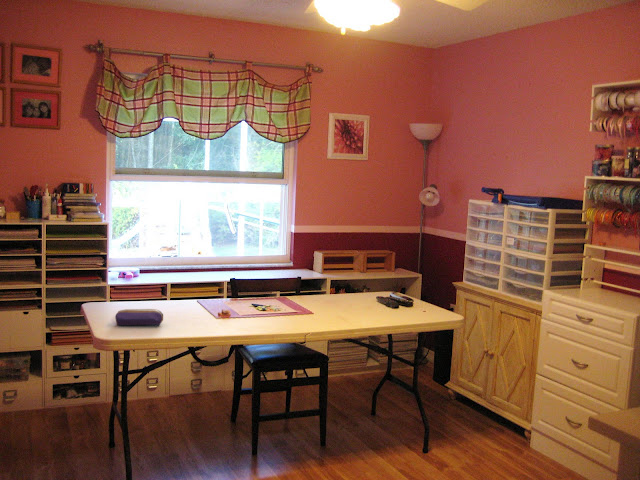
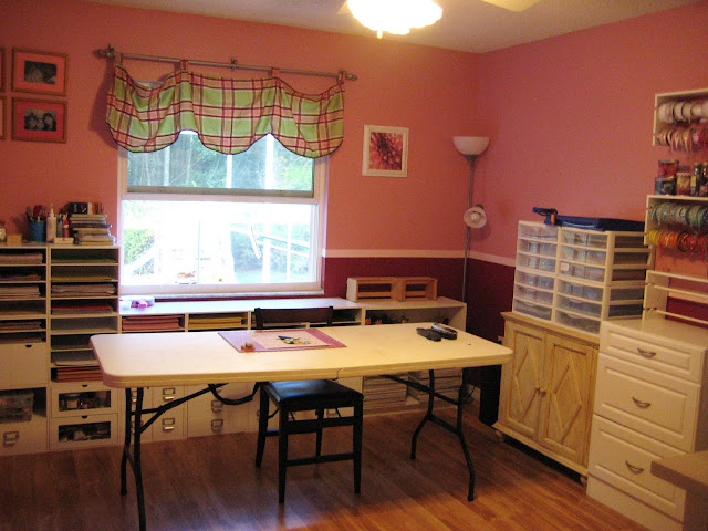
- pencil case (139, 317)
